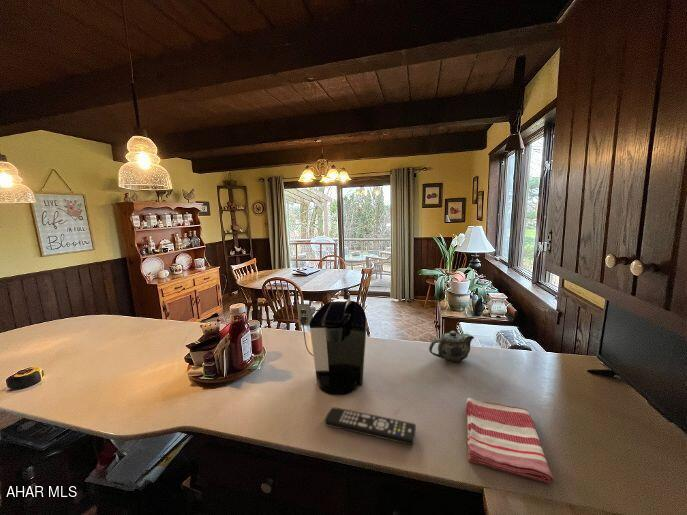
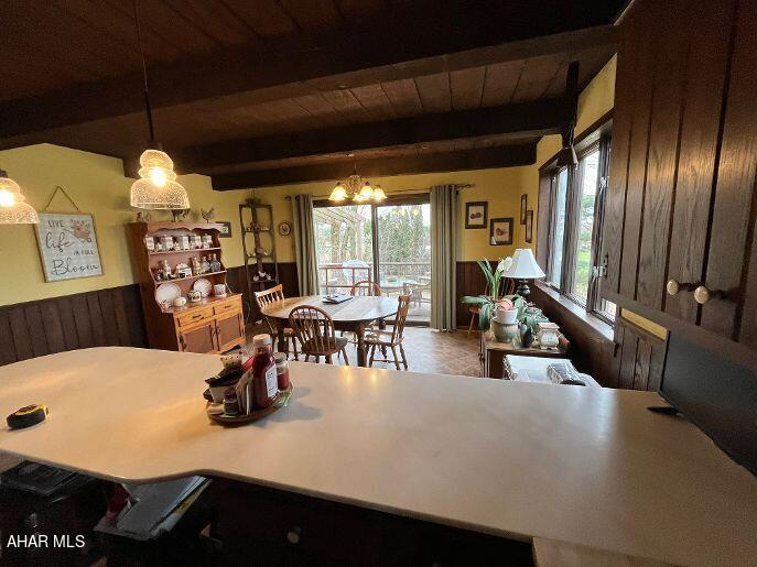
- dish towel (501, 431)
- coffee maker (325, 338)
- remote control (369, 425)
- chinaware (451, 344)
